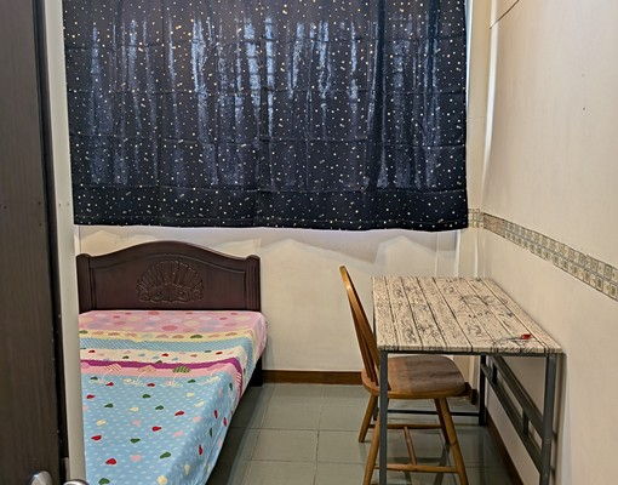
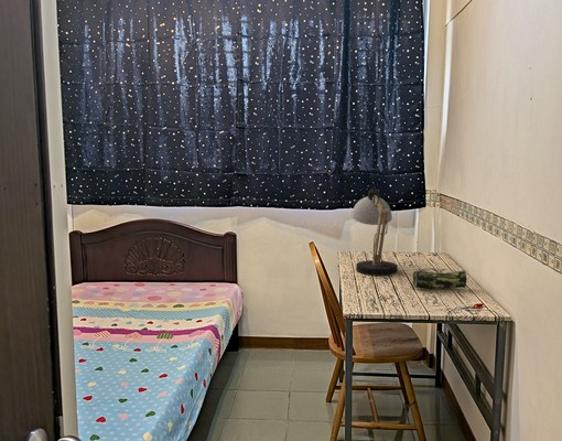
+ desk lamp (377, 228)
+ pencil case (440, 279)
